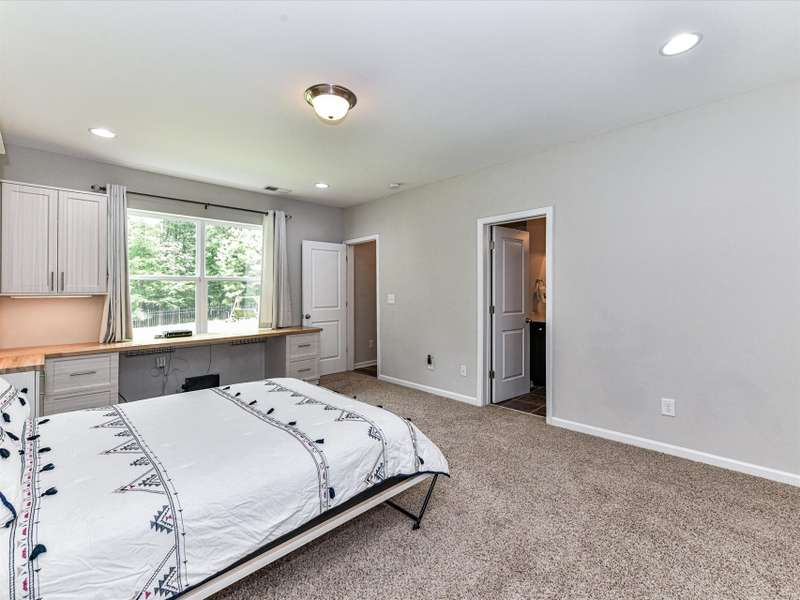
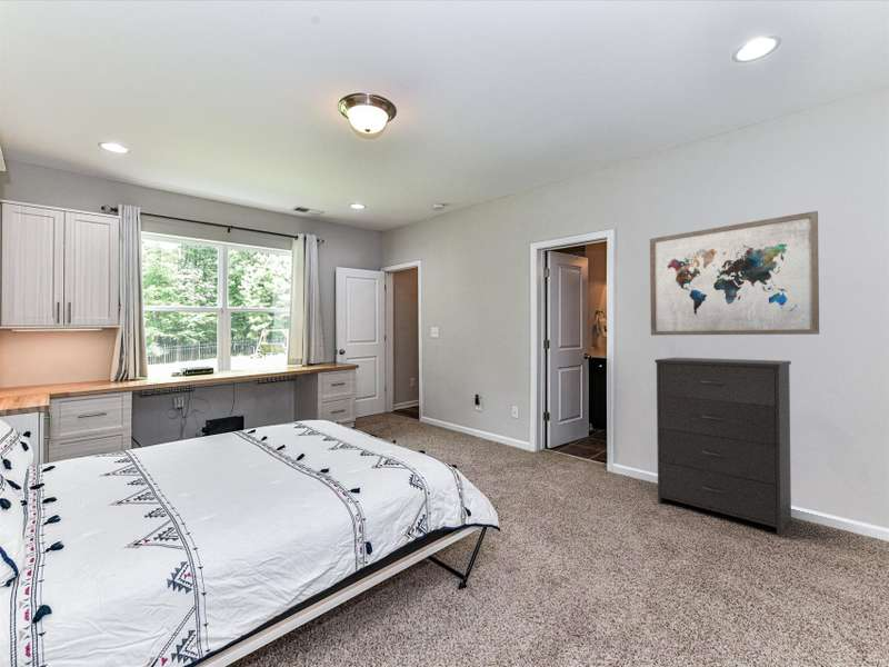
+ wall art (723, 280)
+ dresser (720, 435)
